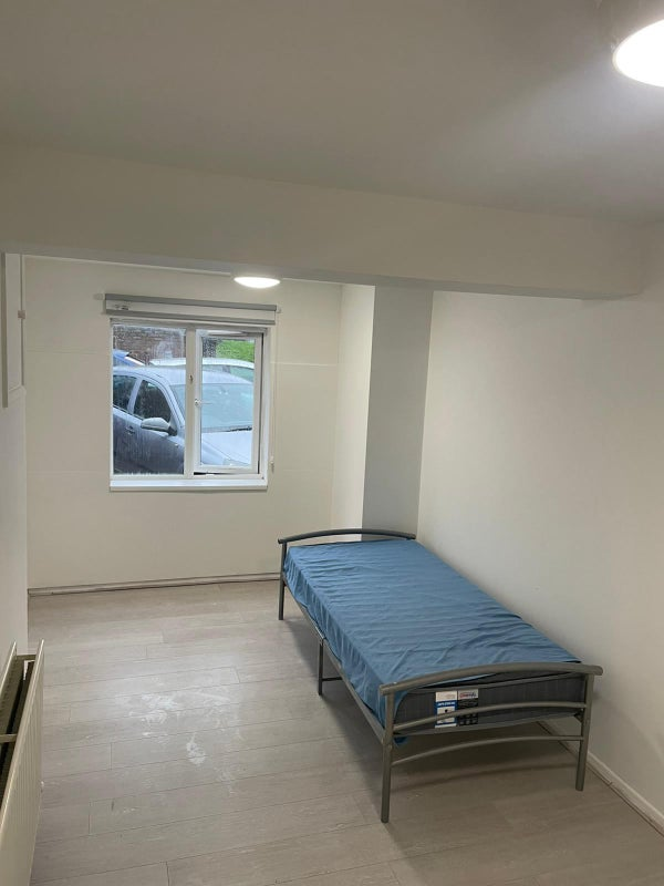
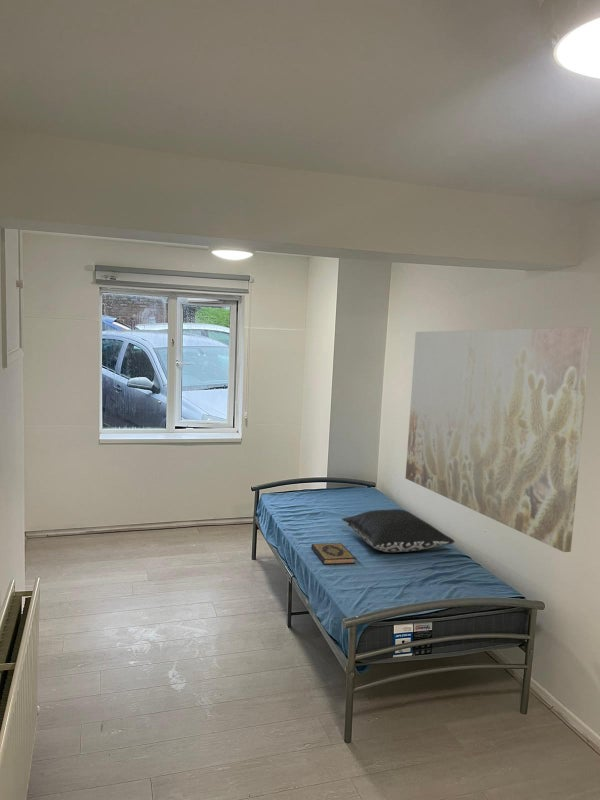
+ wall art (477, 420)
+ pillow (395, 530)
+ hardback book (332, 553)
